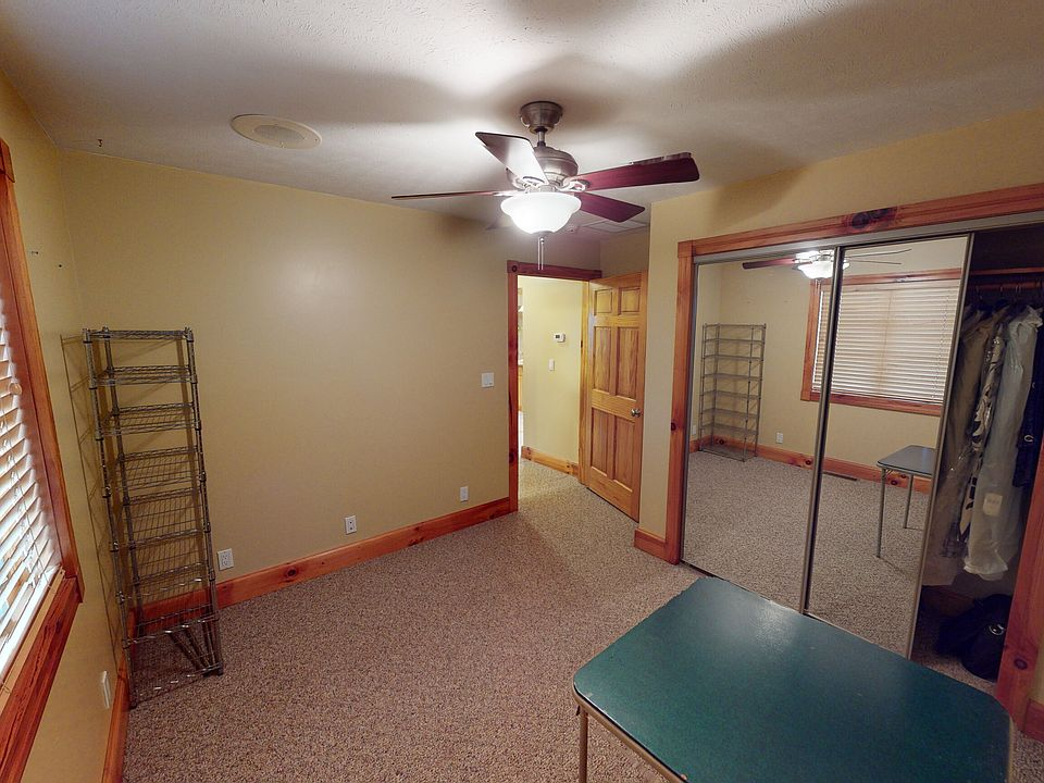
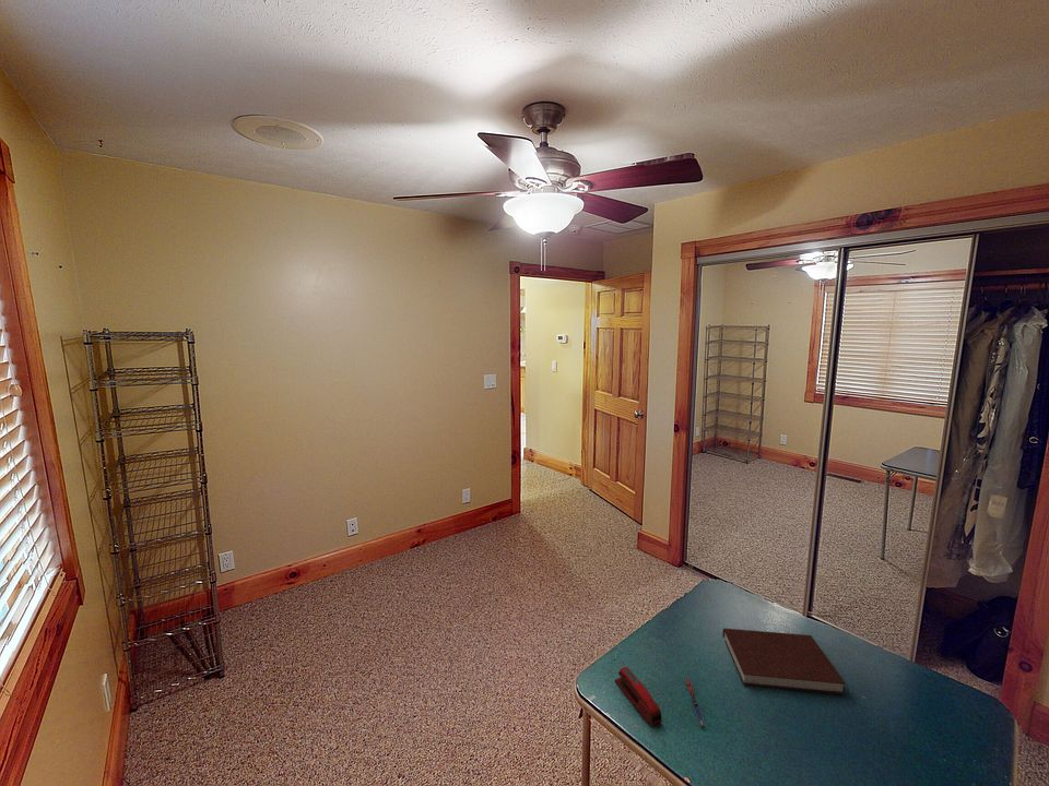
+ stapler (637, 692)
+ pen (694, 700)
+ notebook (778, 658)
